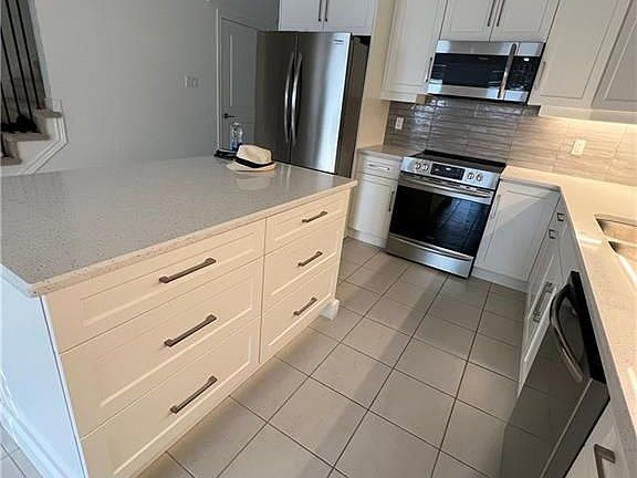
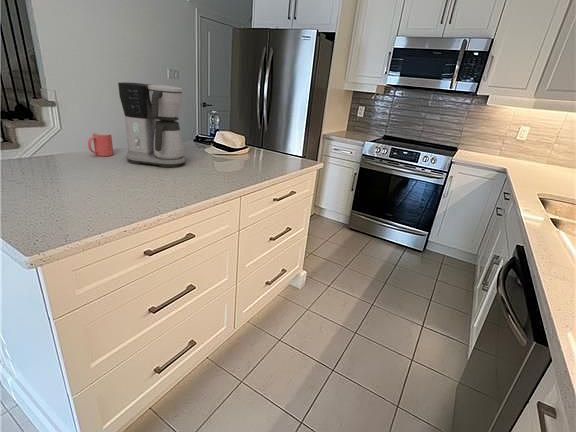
+ mug (100, 144)
+ coffee maker (151, 125)
